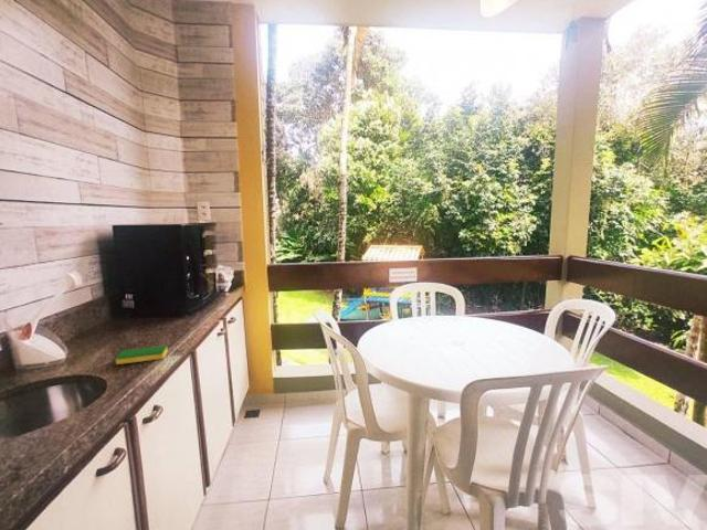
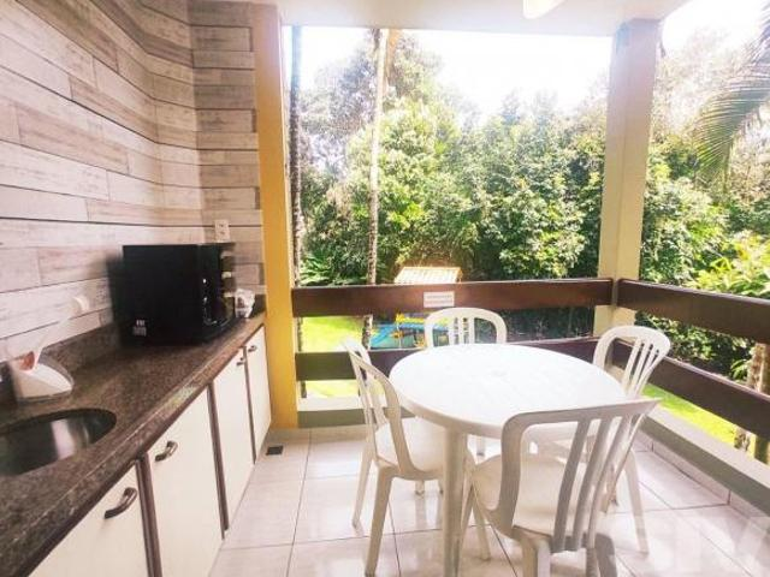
- dish sponge (143, 354)
